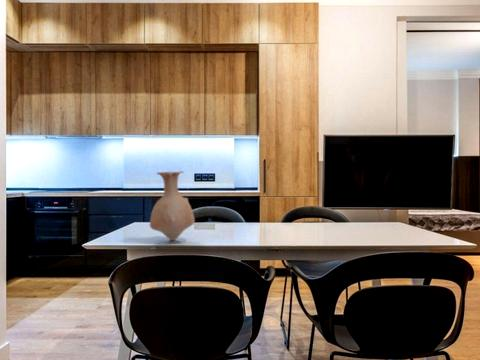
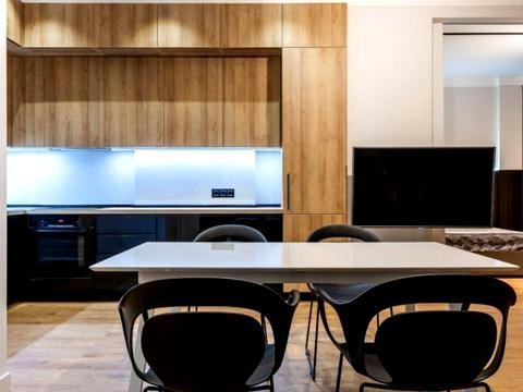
- vase (172, 205)
